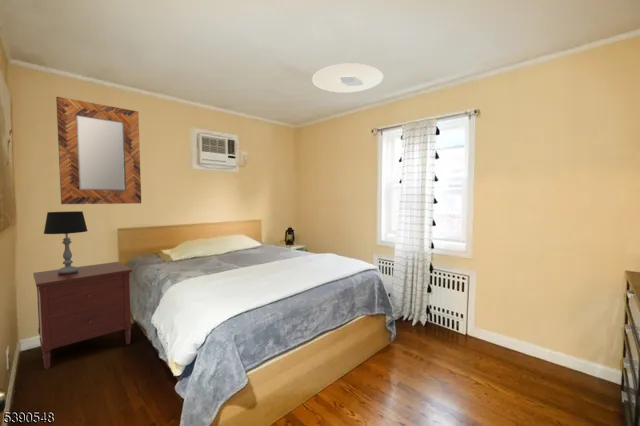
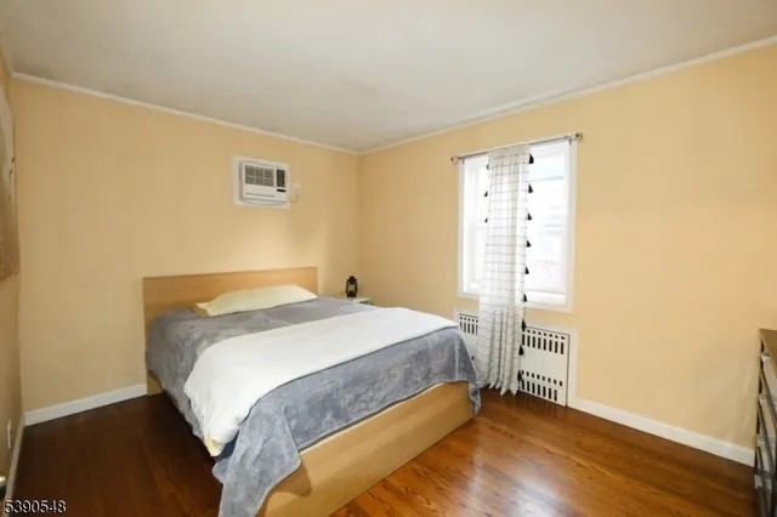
- home mirror (102, 154)
- ceiling light (347, 76)
- dresser (85, 309)
- table lamp (66, 242)
